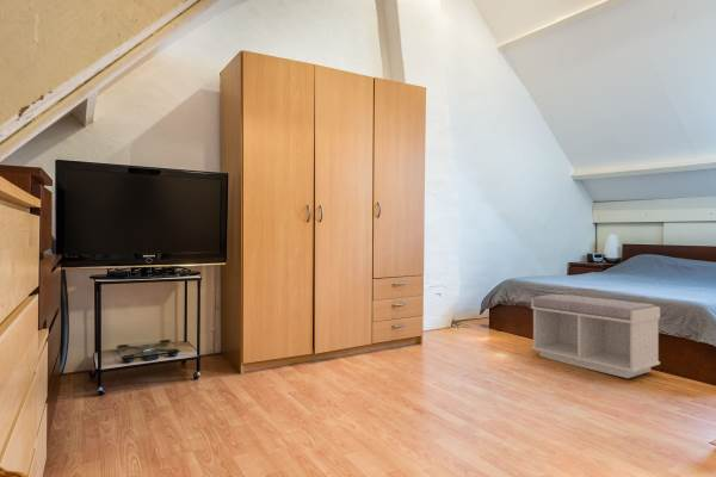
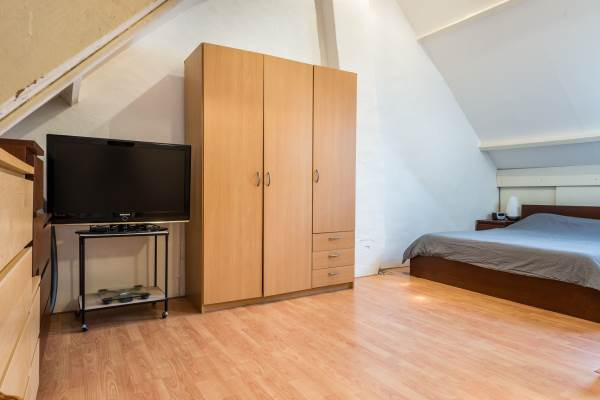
- bench (591, 330)
